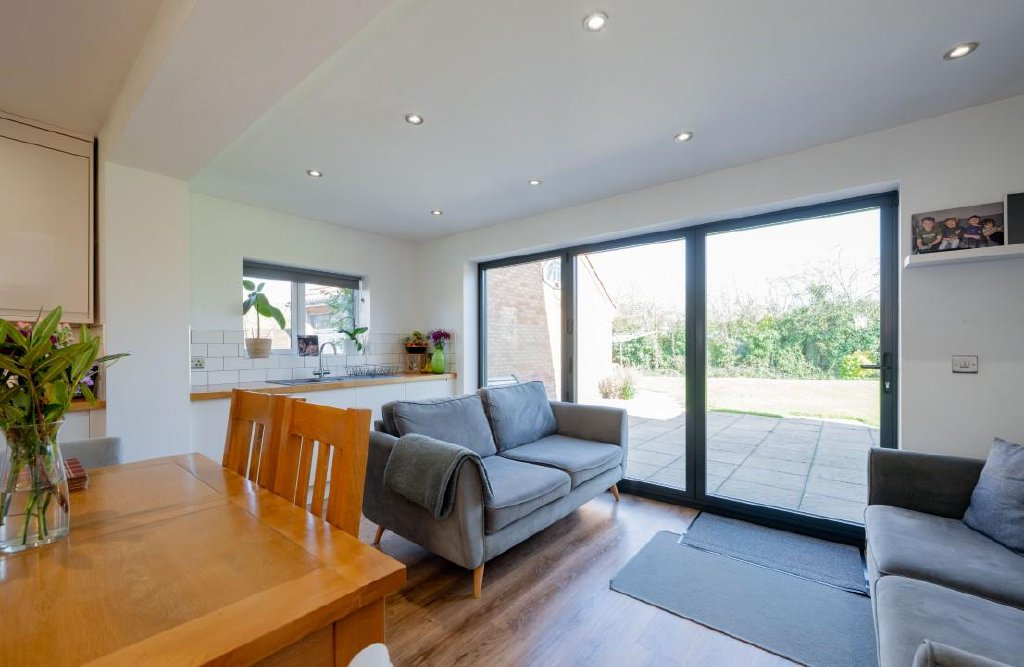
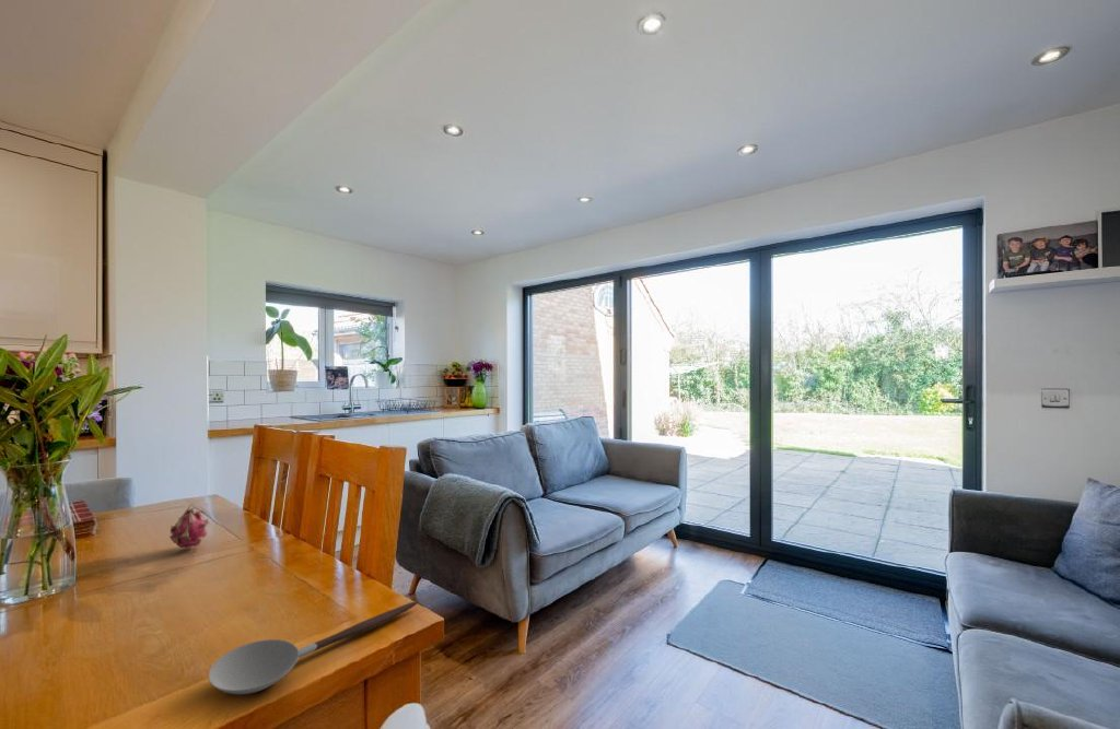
+ spoon (331, 635)
+ fruit (190, 525)
